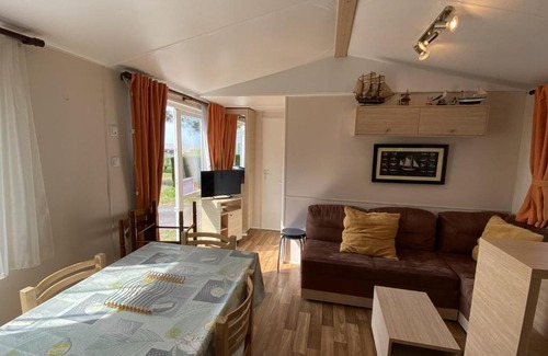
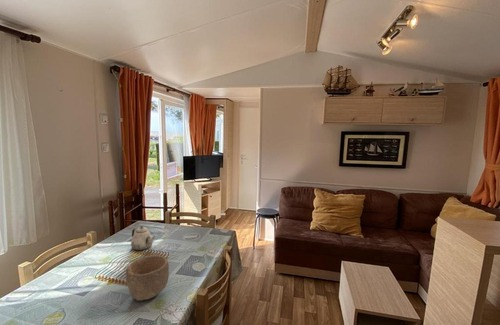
+ teapot (143, 236)
+ bowl (148, 278)
